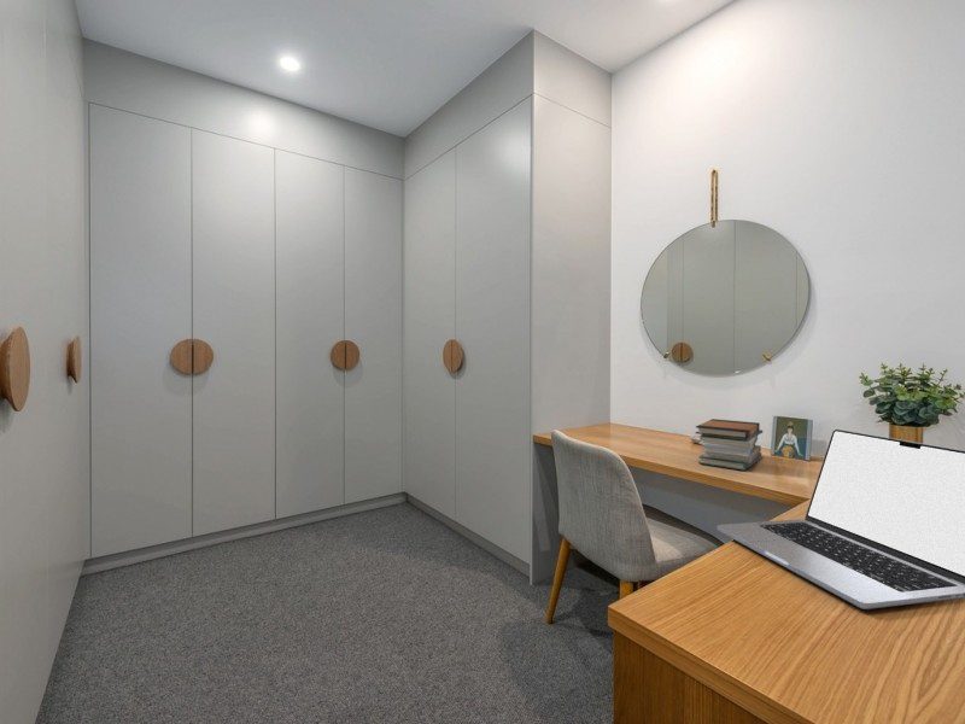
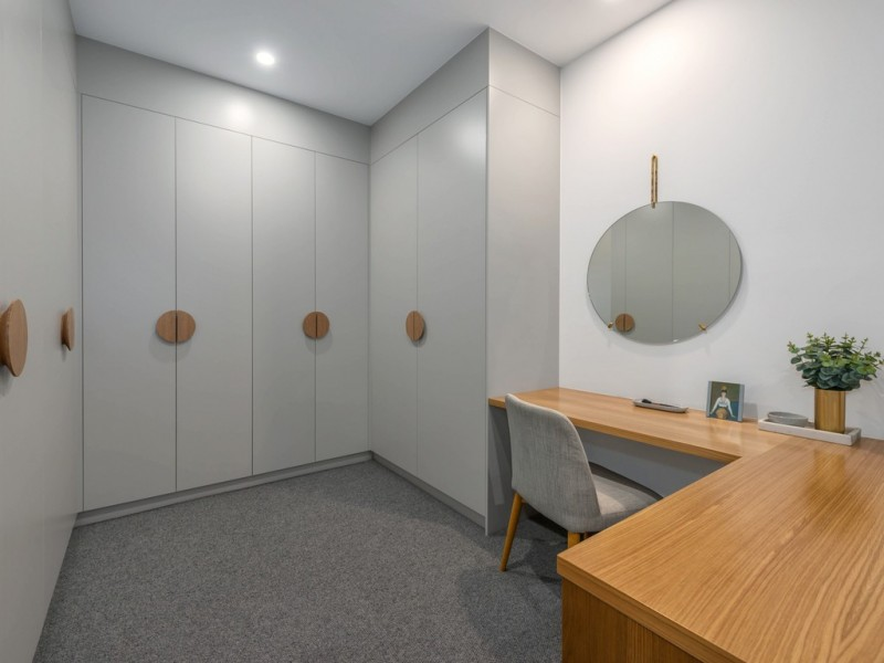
- laptop (846, 501)
- book stack (729, 443)
